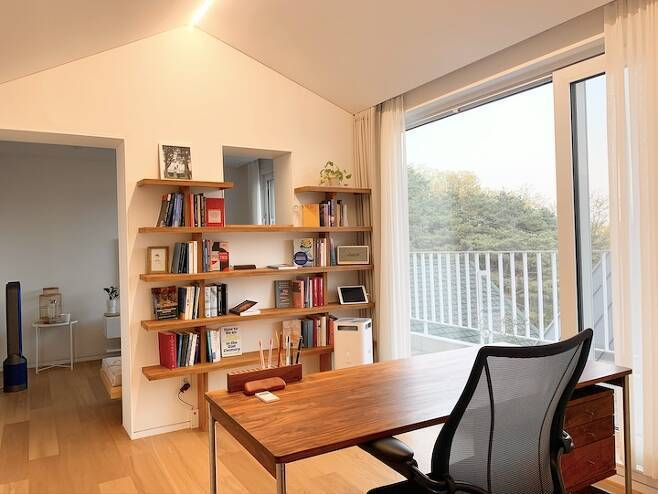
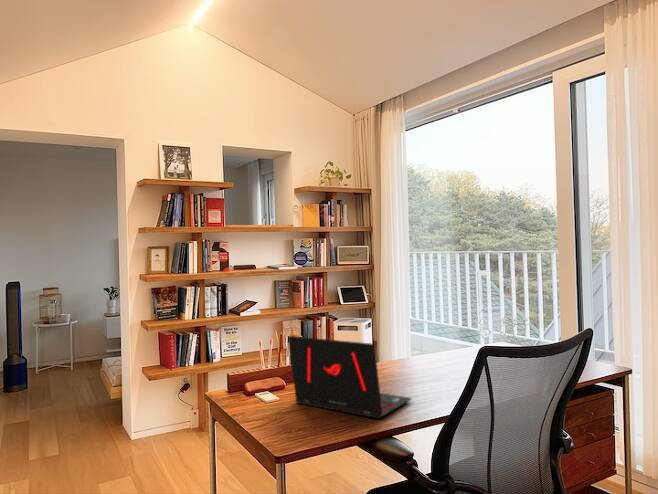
+ laptop (349, 368)
